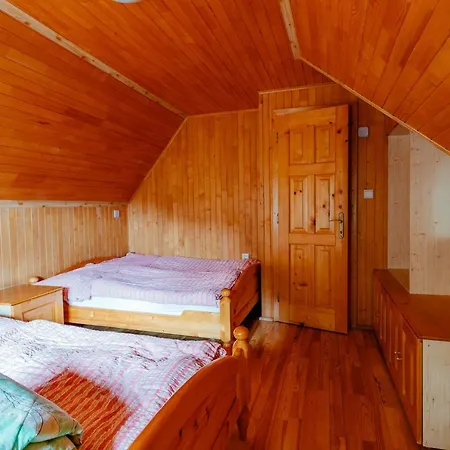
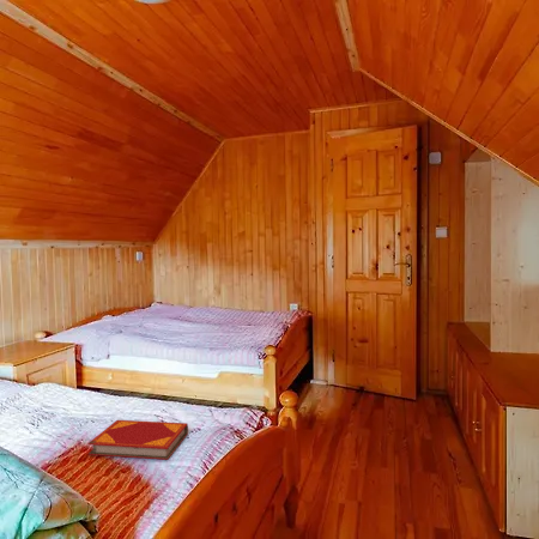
+ hardback book (140, 437)
